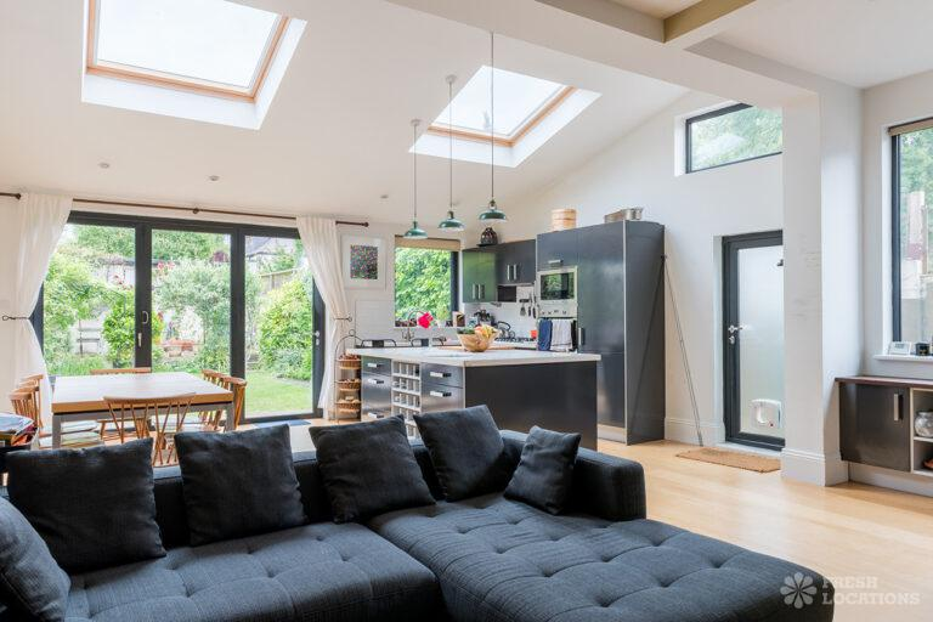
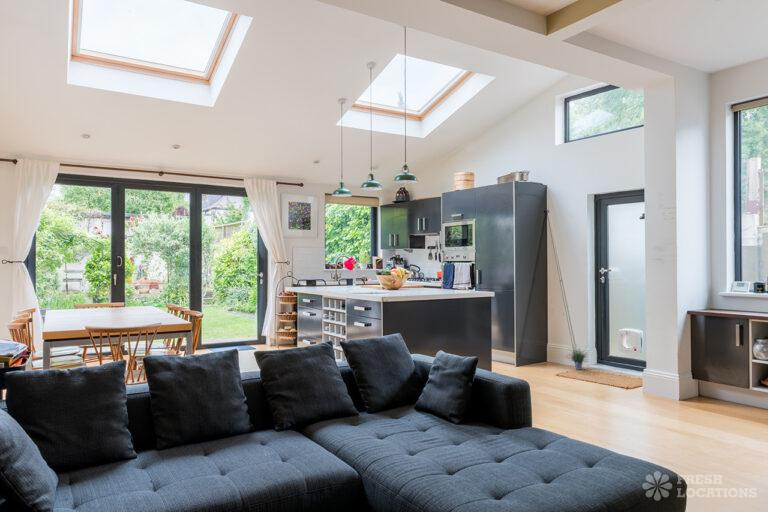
+ potted plant (579, 354)
